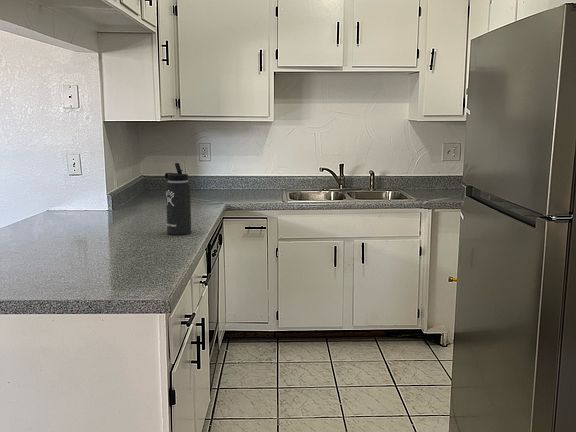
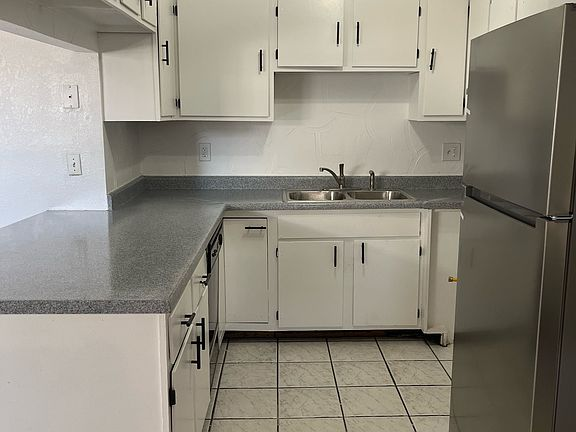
- thermos bottle (176, 197)
